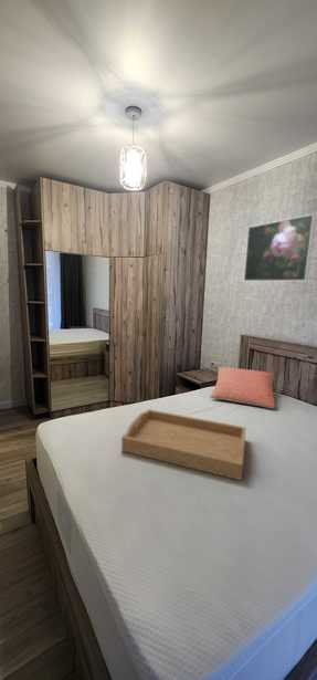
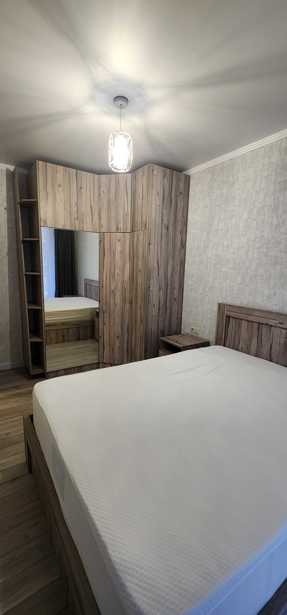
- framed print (275, 251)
- pillow (243, 385)
- serving tray (186, 436)
